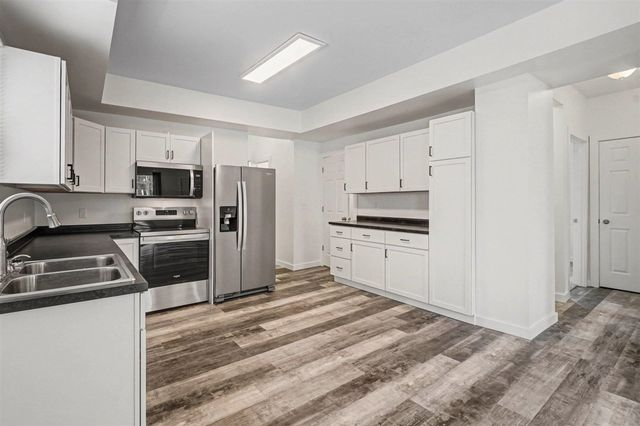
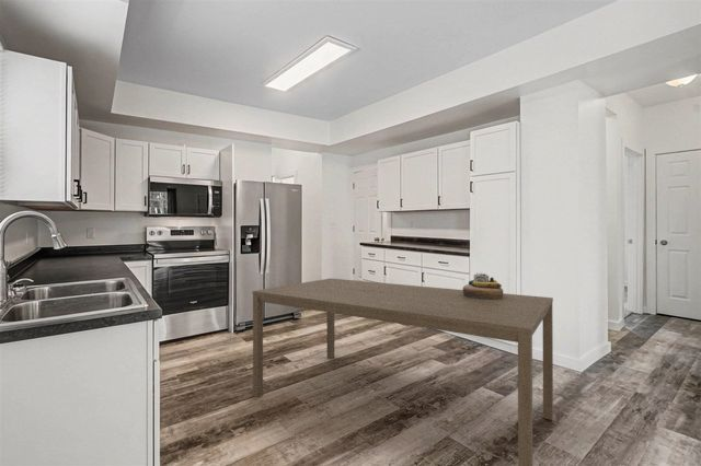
+ decorative bowl (482, 283)
+ dining table (397, 323)
